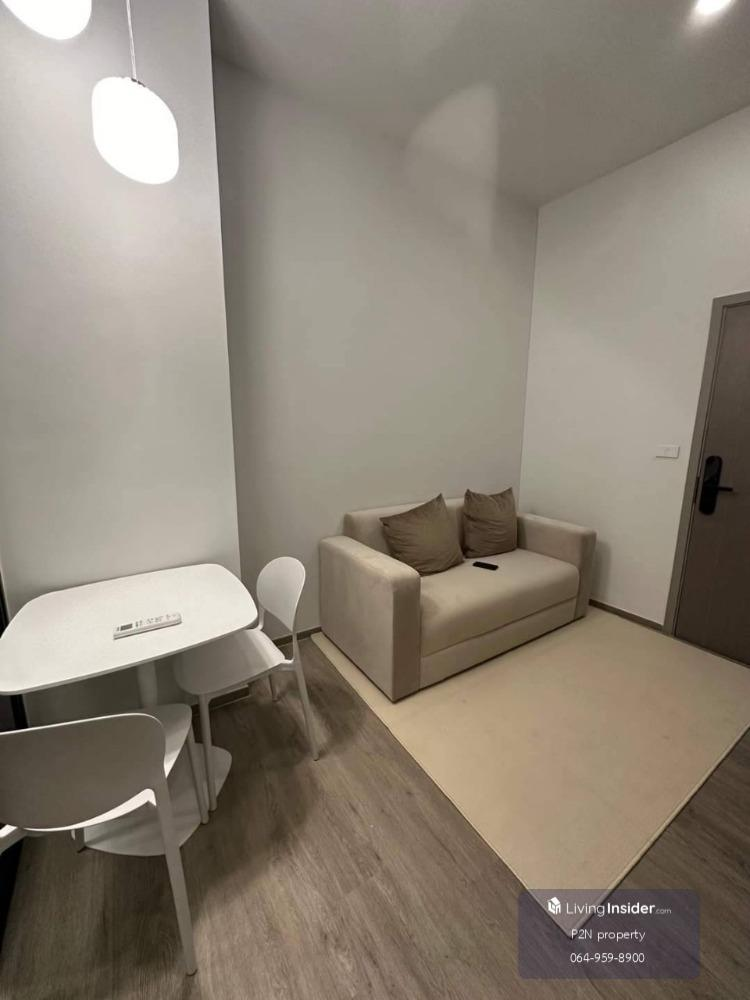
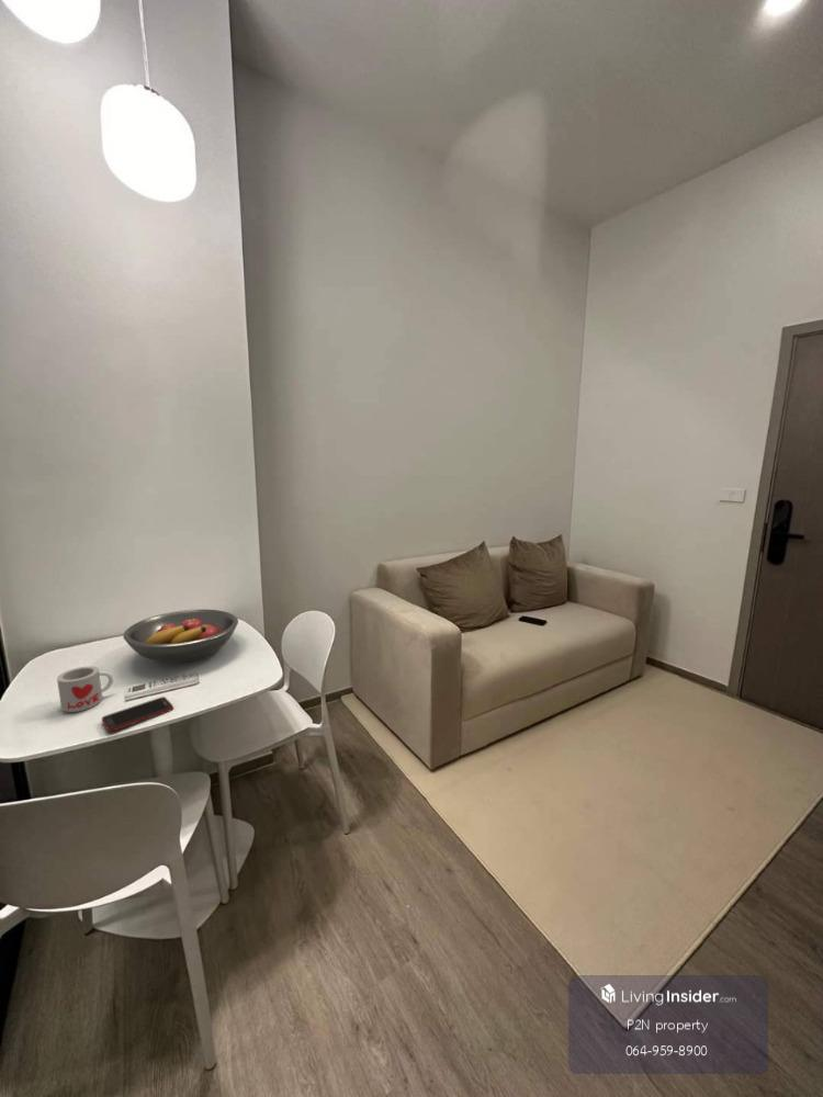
+ fruit bowl (184, 635)
+ cell phone (138, 713)
+ mug (87, 686)
